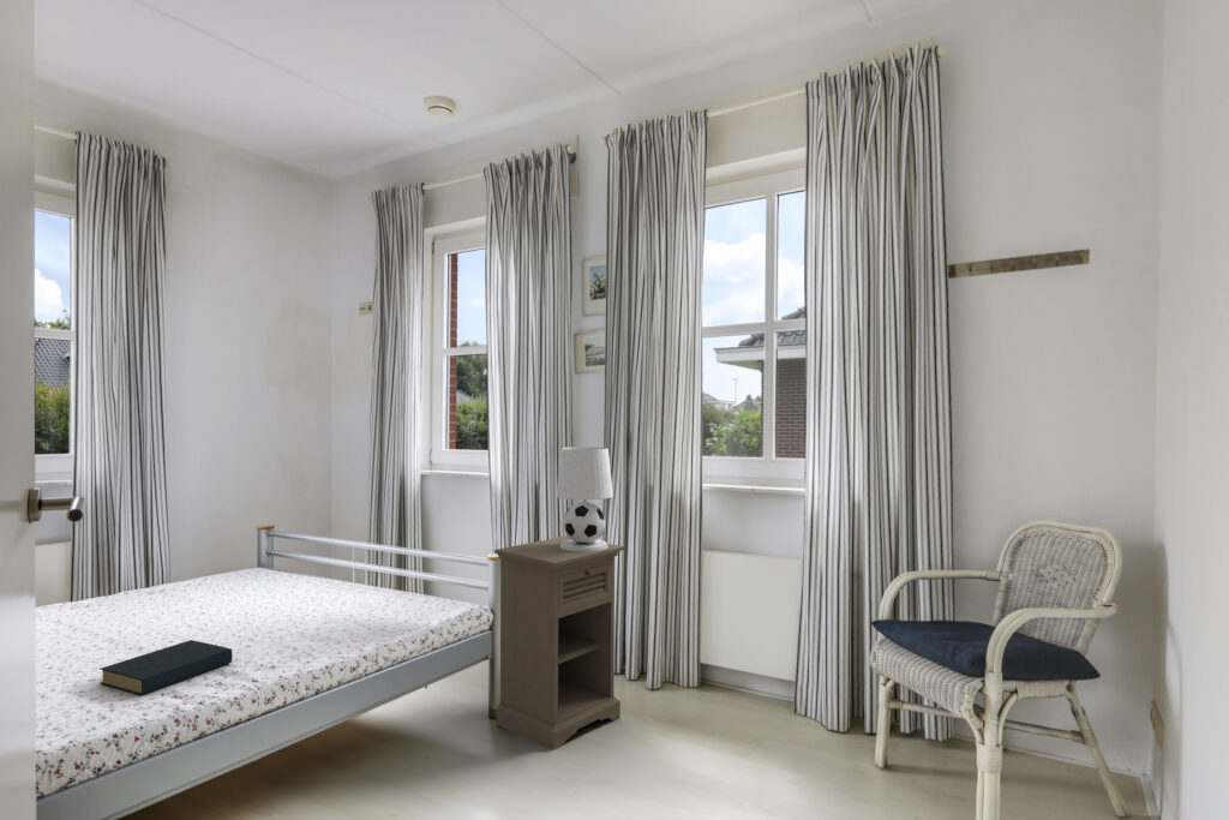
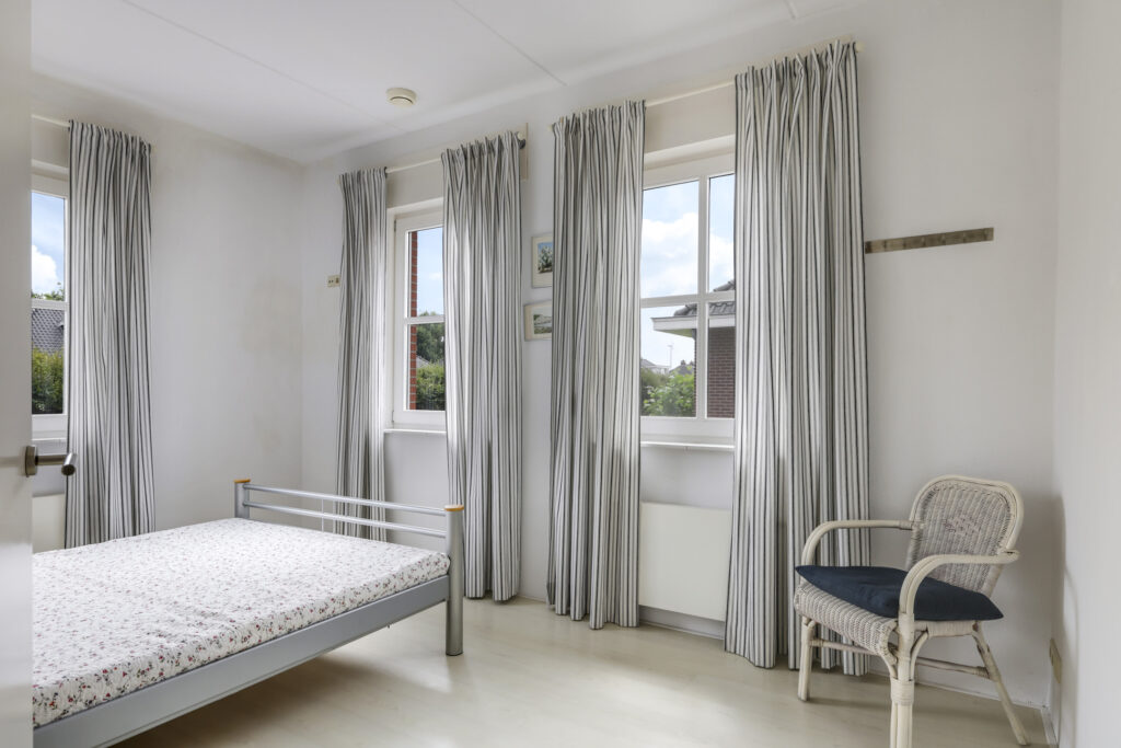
- nightstand (559, 634)
- table lamp (584, 497)
- hardback book (168, 665)
